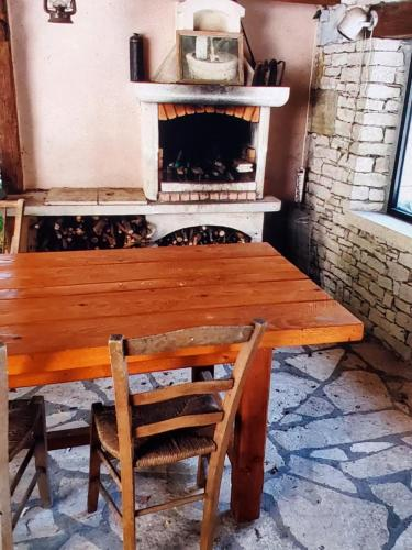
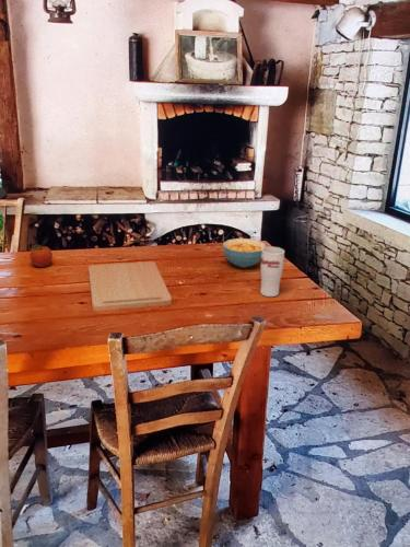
+ fruit (40, 254)
+ cup (271, 271)
+ cutting board (127, 283)
+ cereal bowl (244, 255)
